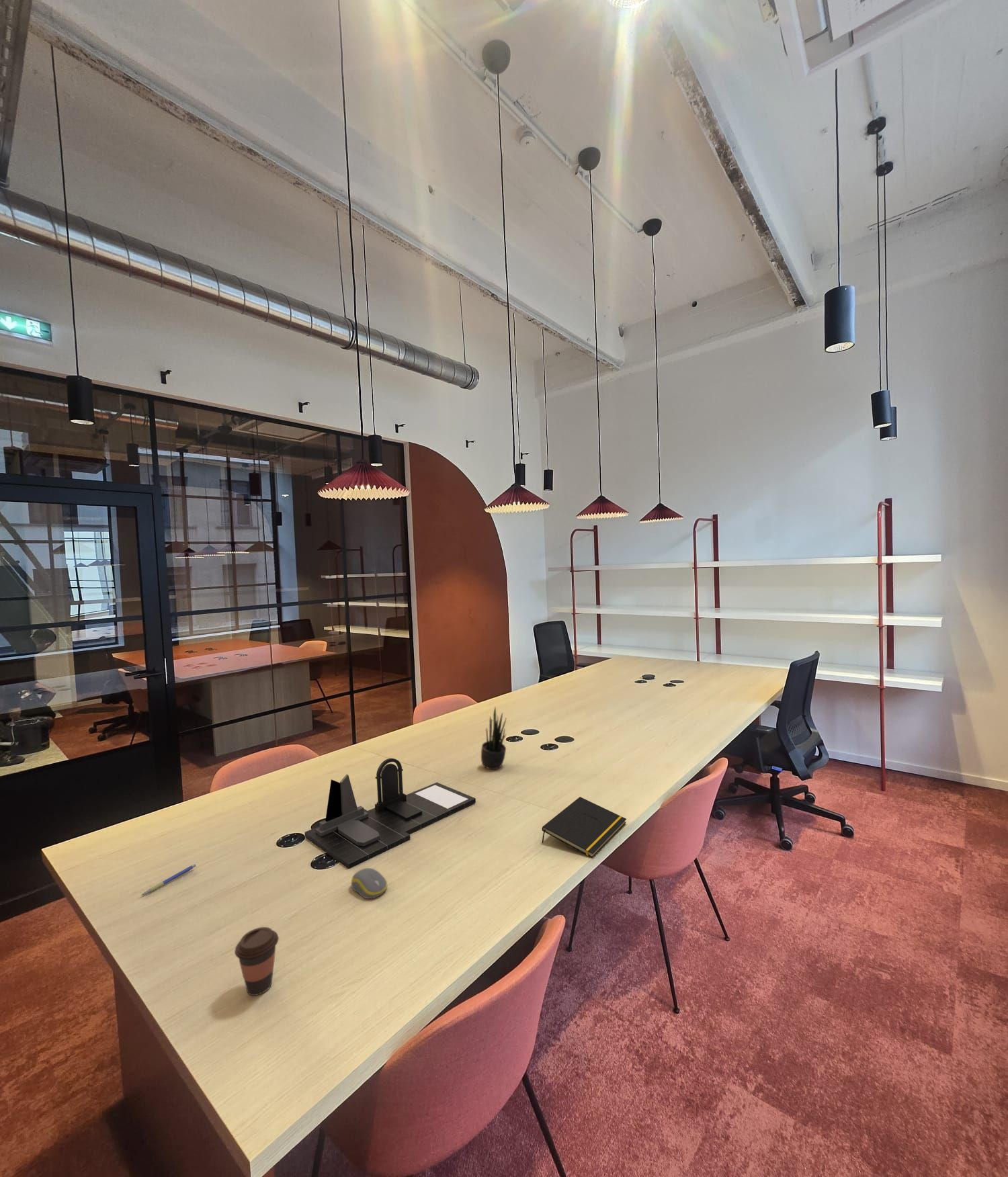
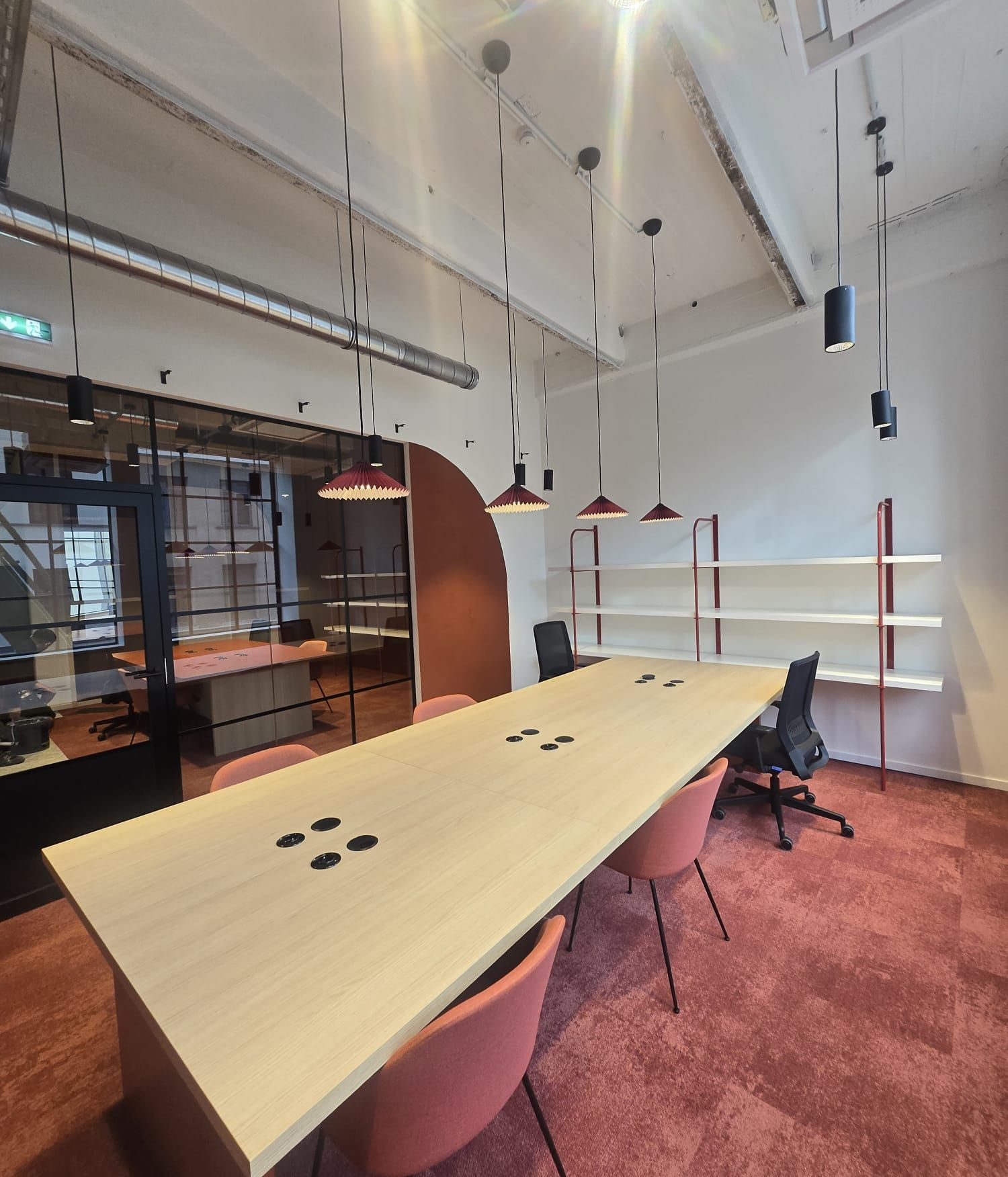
- computer mouse (368, 881)
- potted plant (495, 737)
- coffee cup (258, 961)
- notepad (585, 824)
- desk organizer (396, 793)
- pen (169, 879)
